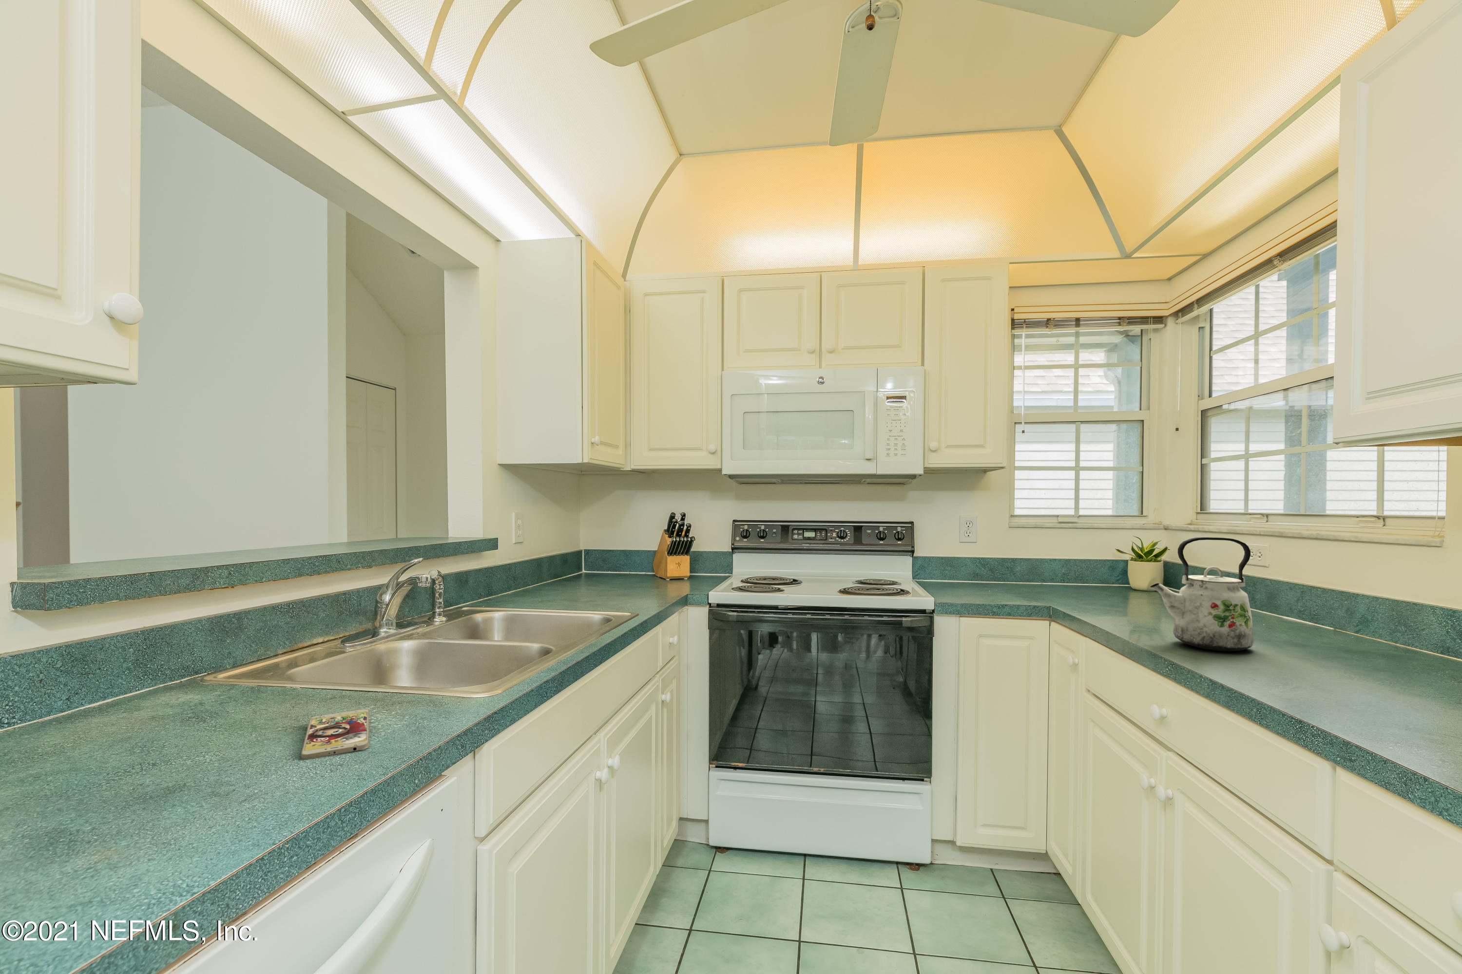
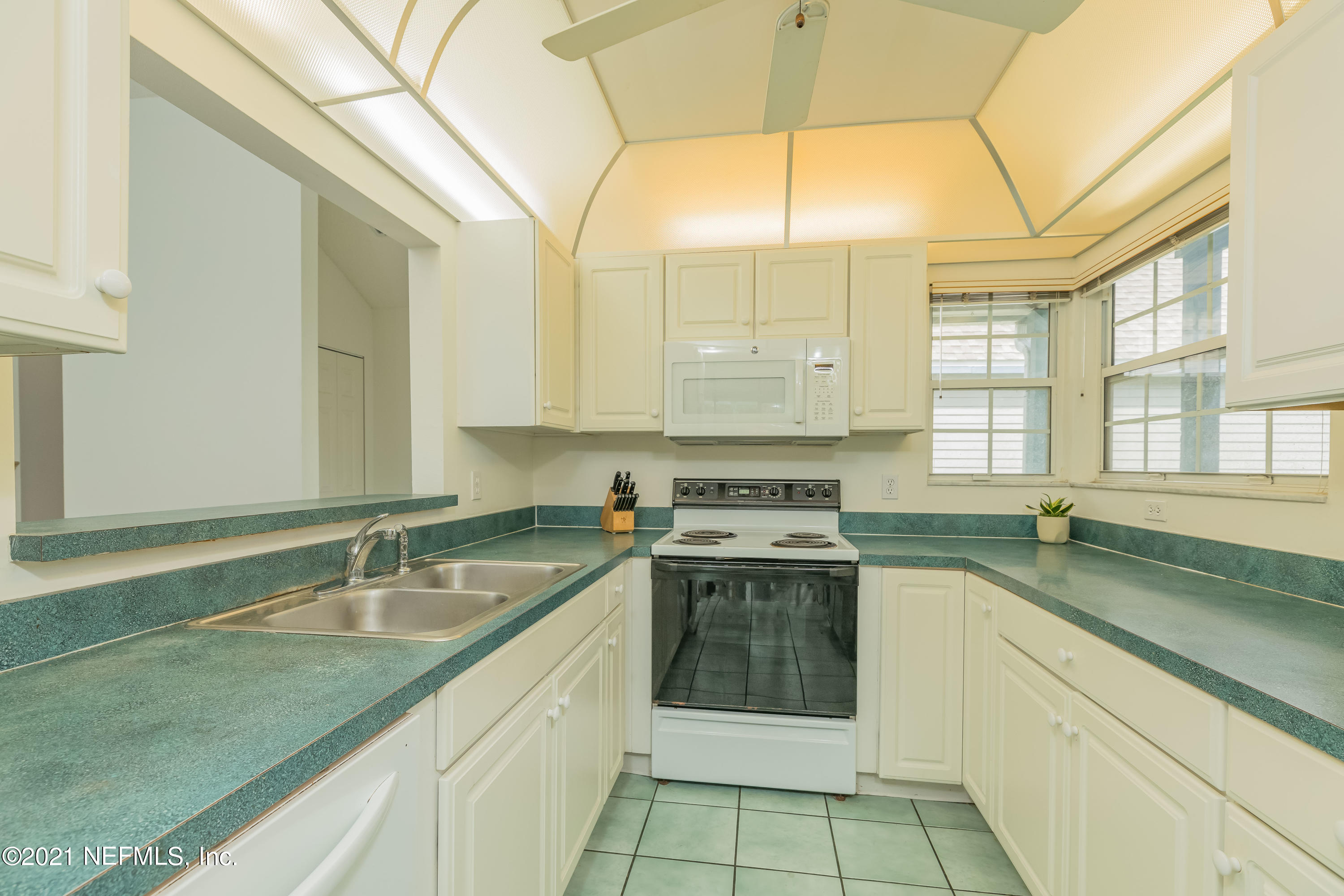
- kettle (1200, 591)
- smartphone (337, 732)
